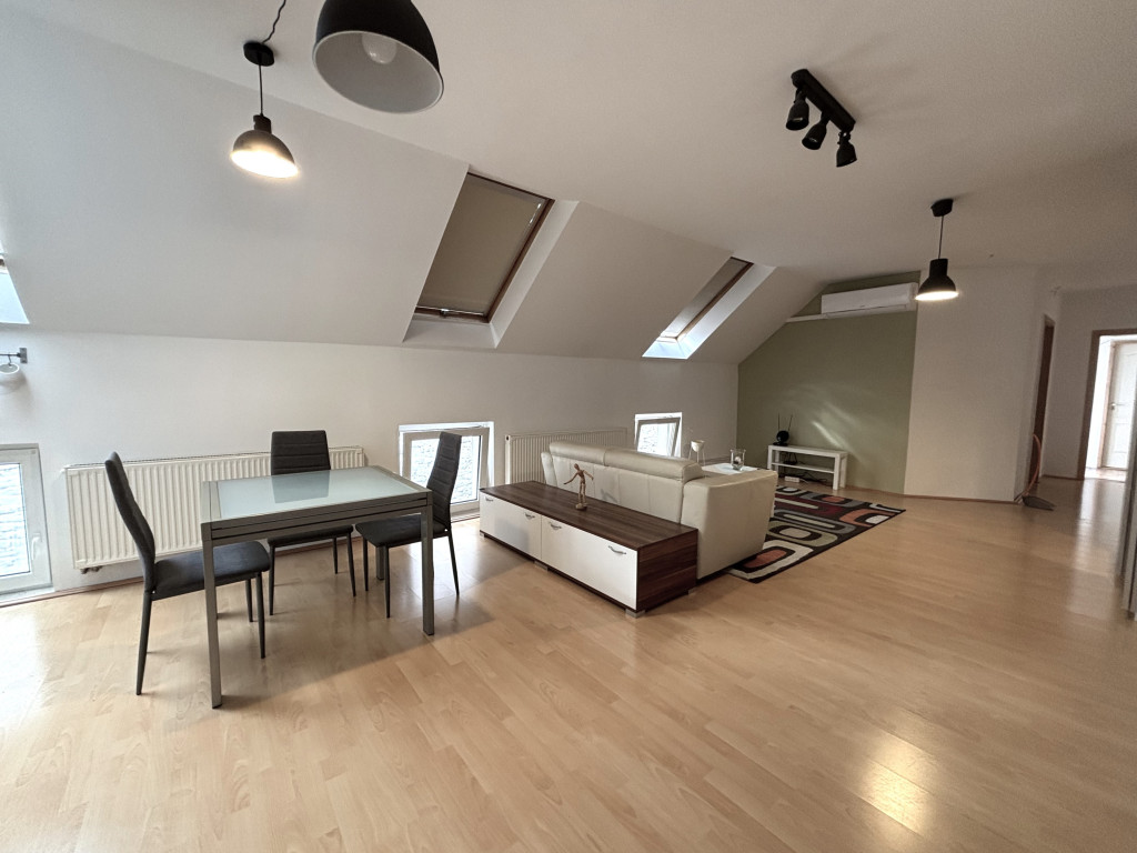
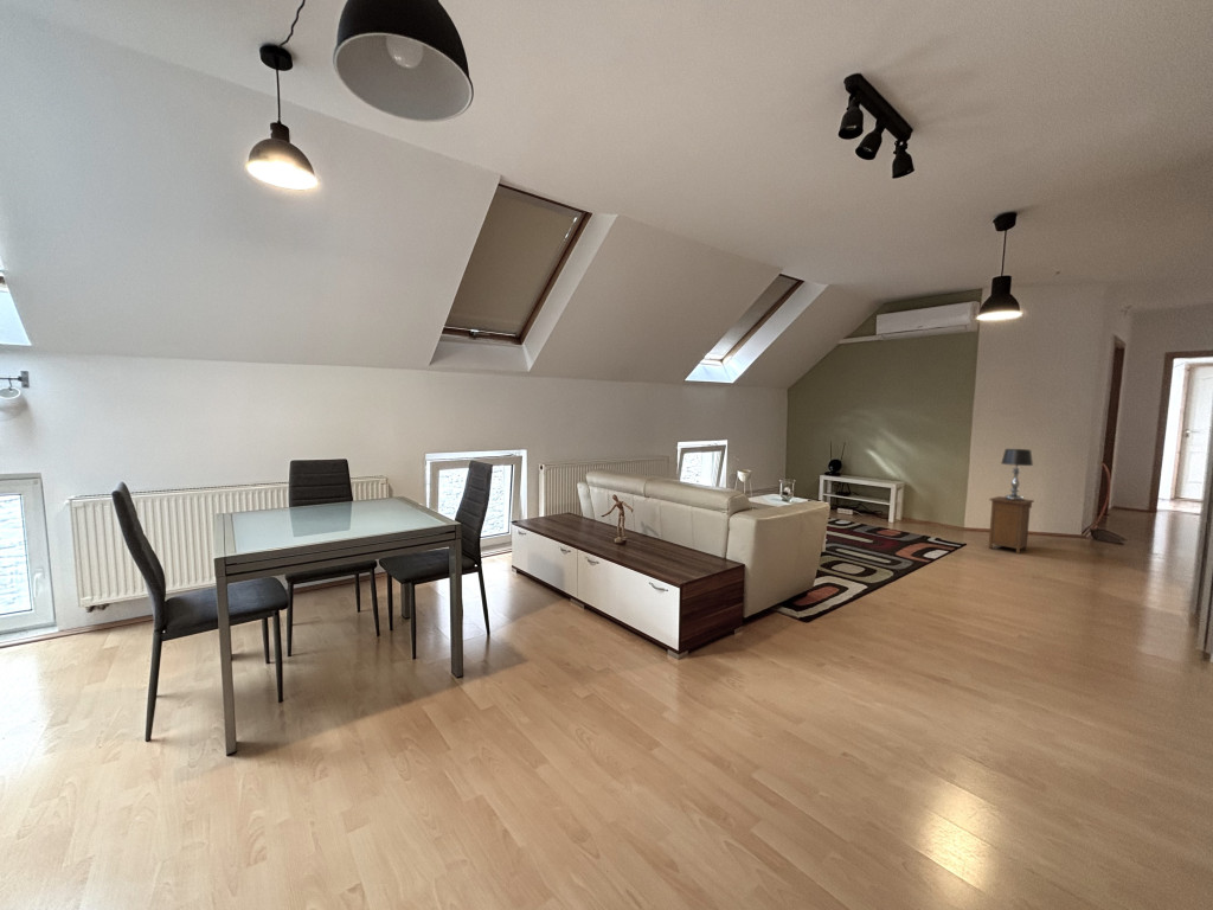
+ table lamp (1015, 474)
+ nightstand (1012, 523)
